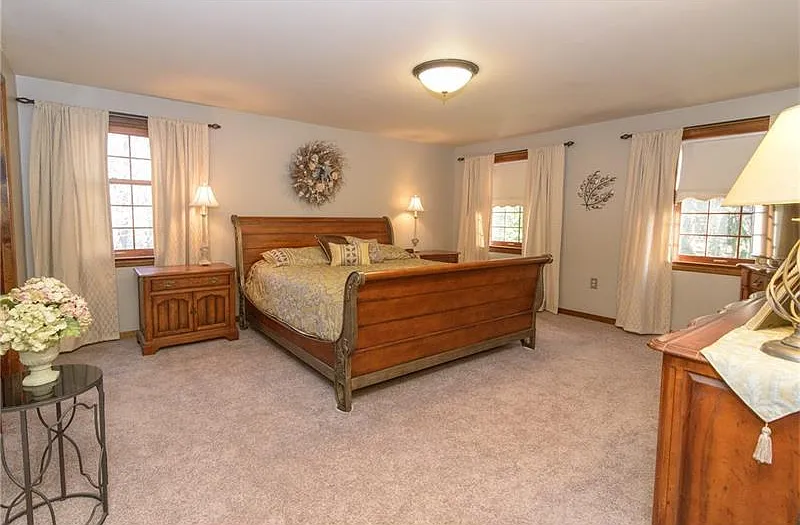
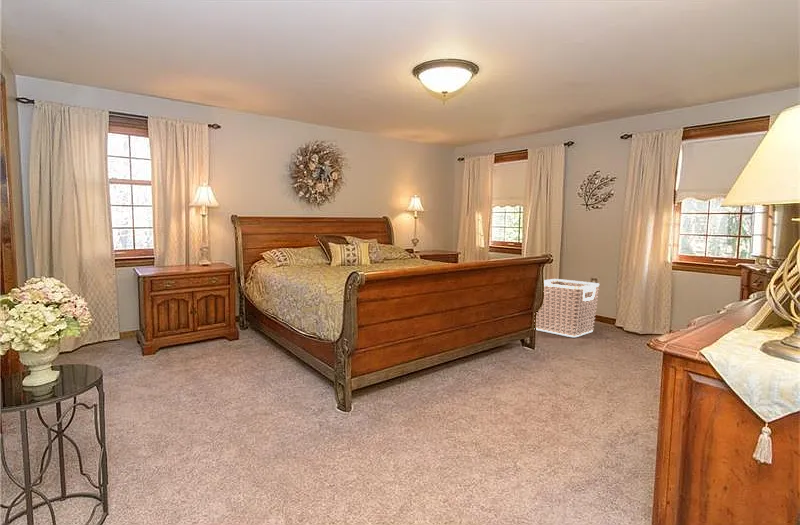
+ clothes hamper (564, 306)
